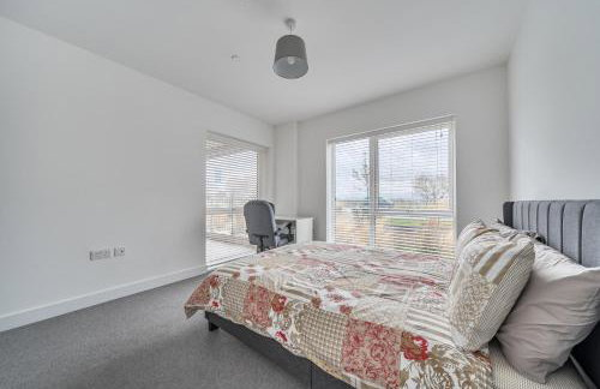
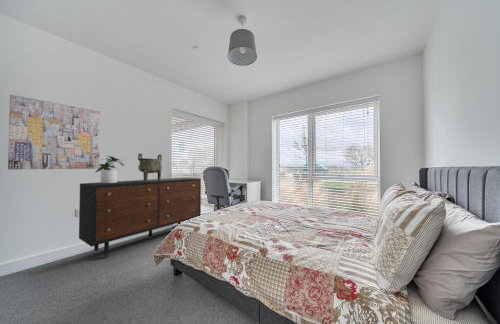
+ potted plant (111, 168)
+ vessel (150, 167)
+ wall art (60, 136)
+ dresser (150, 209)
